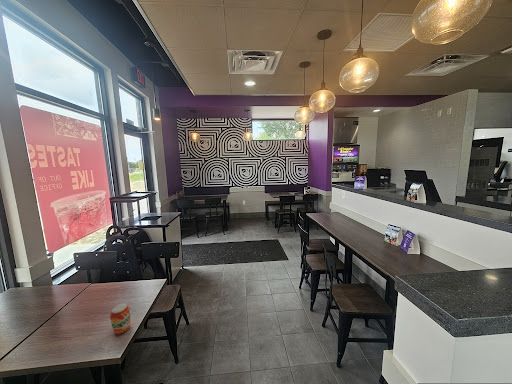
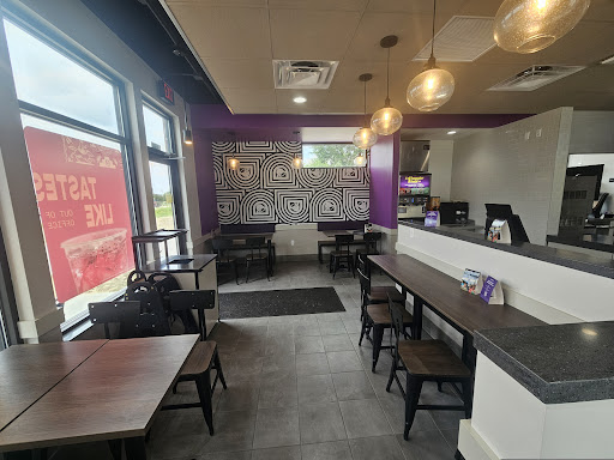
- beverage can (121, 318)
